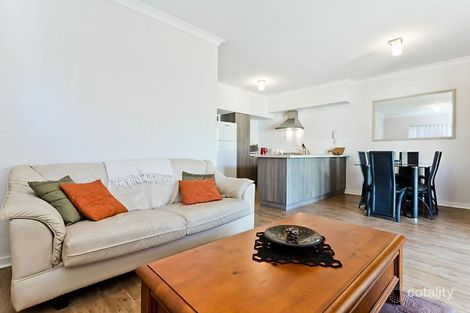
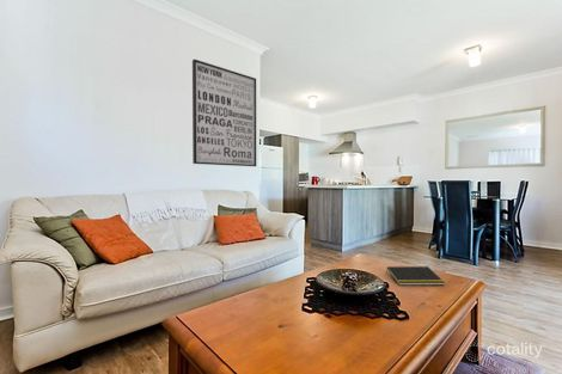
+ notepad (414, 275)
+ wall art (226, 117)
